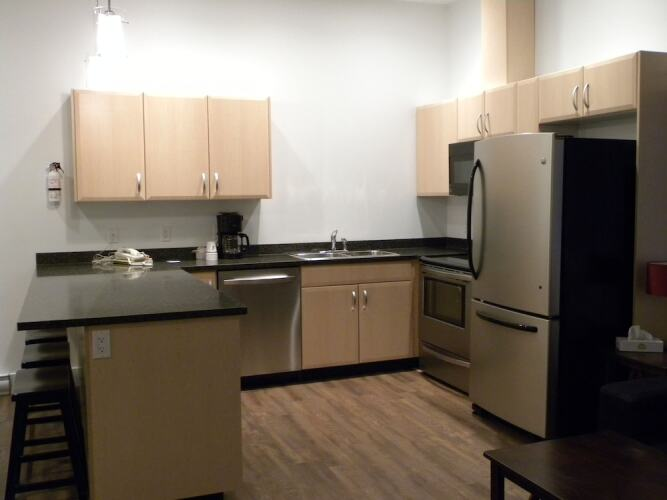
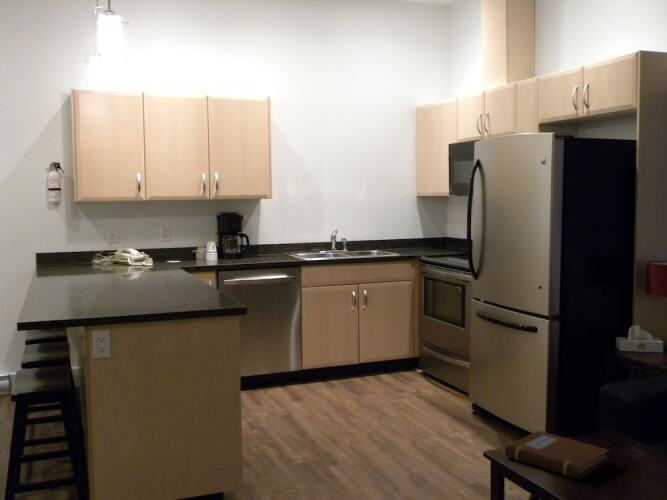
+ notebook (554, 453)
